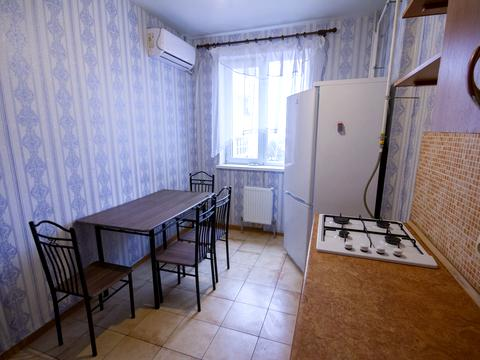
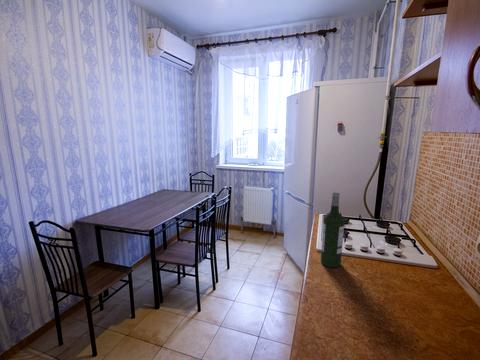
+ wine bottle (333, 228)
